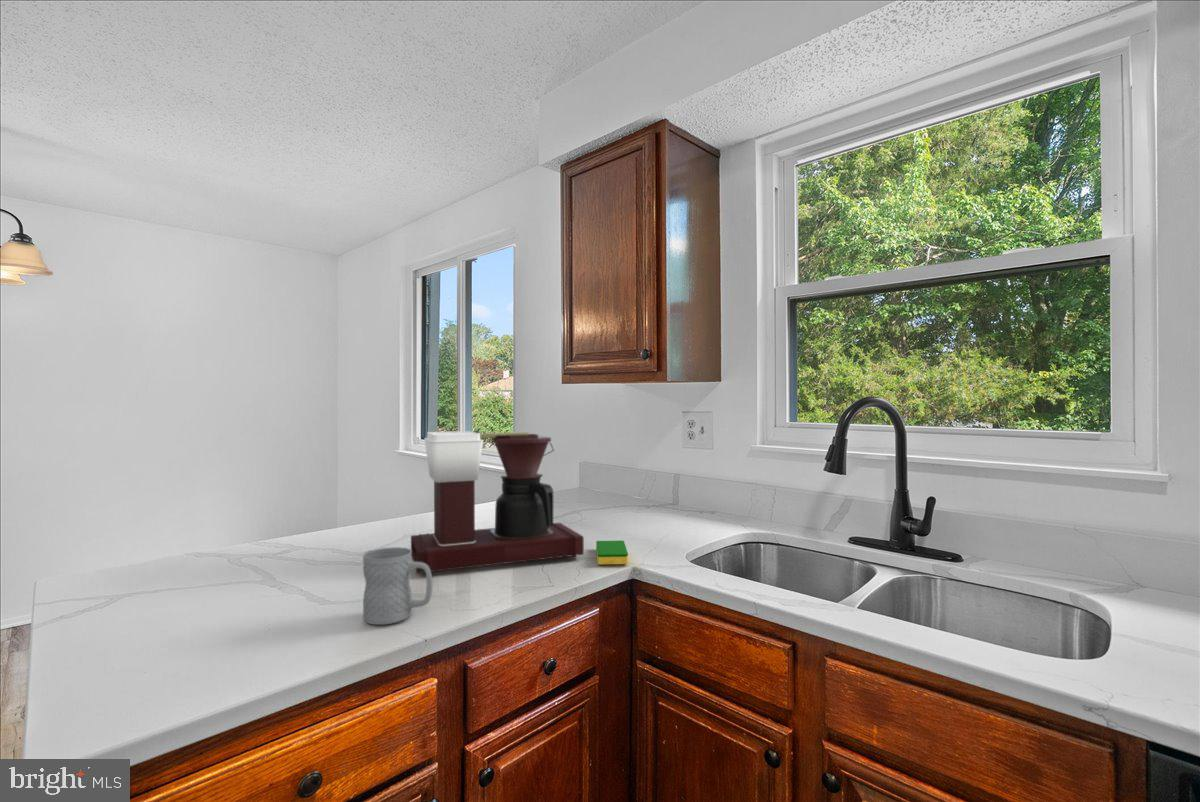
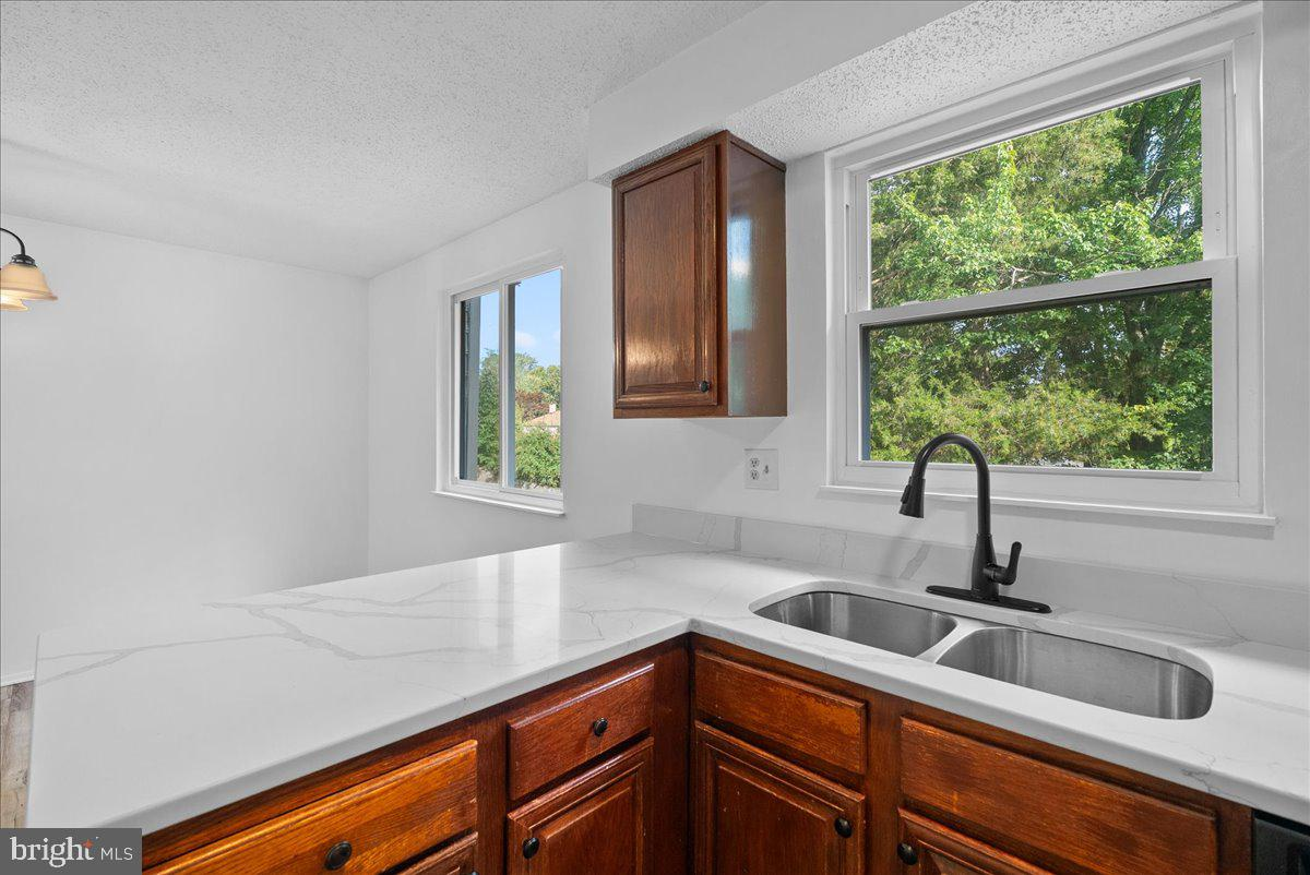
- mug (398, 584)
- coffee maker (498, 497)
- dish sponge (611, 551)
